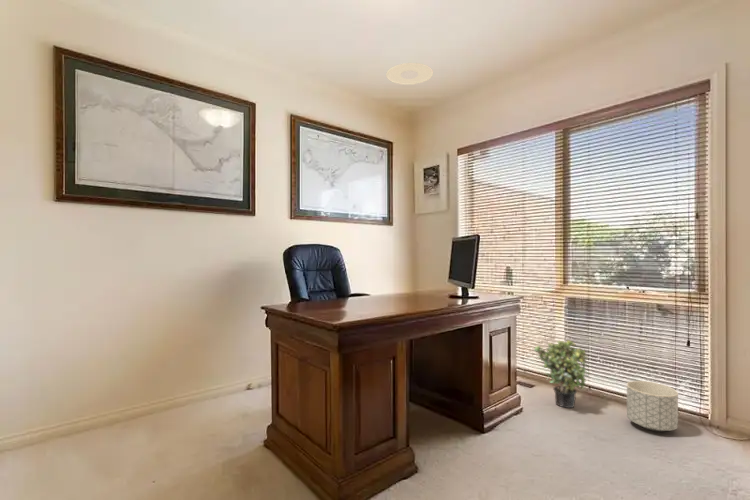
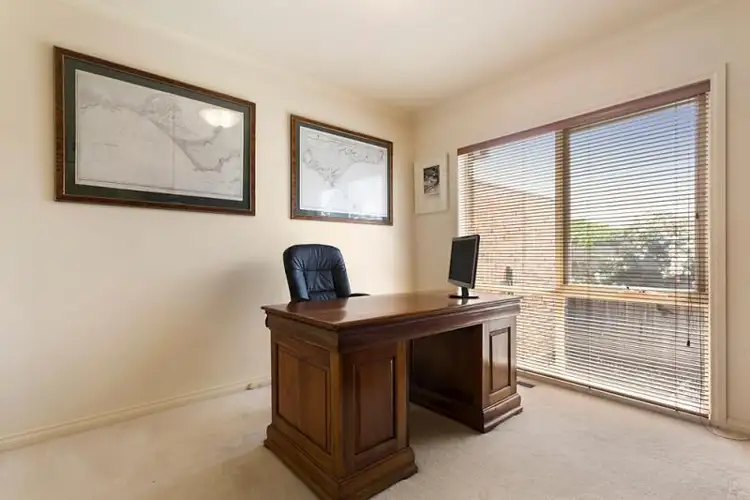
- planter (651, 407)
- potted plant (560, 372)
- plate (409, 73)
